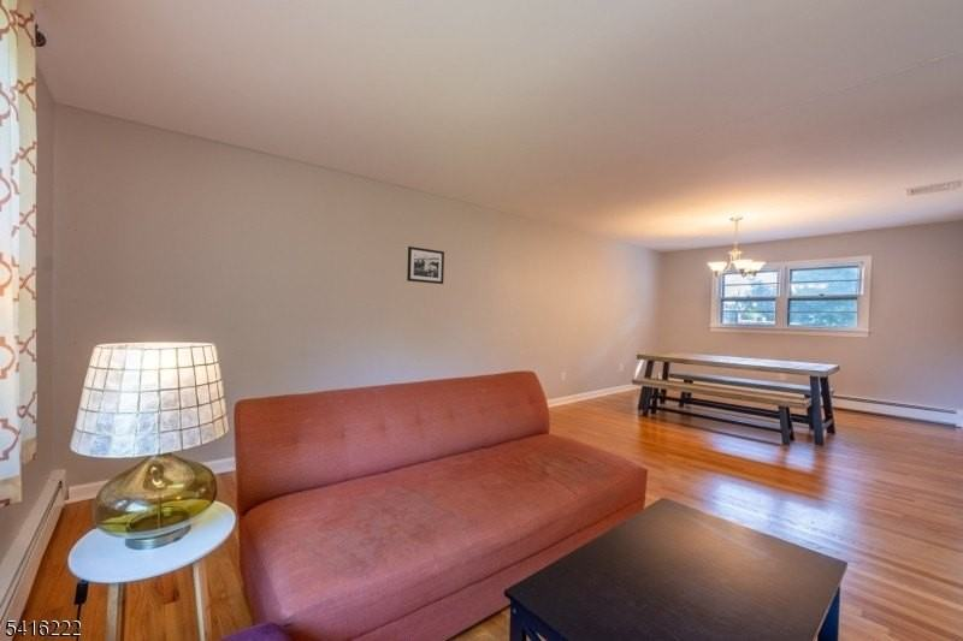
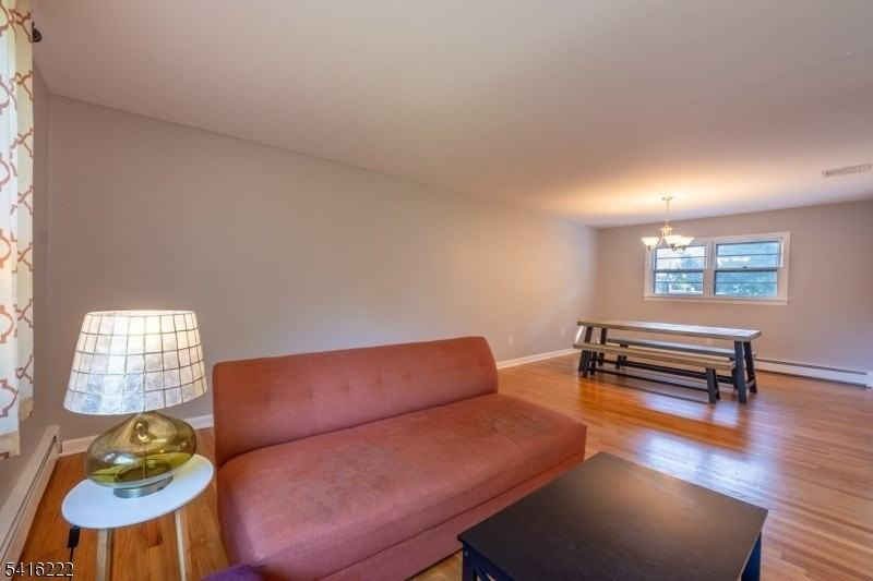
- picture frame (426, 266)
